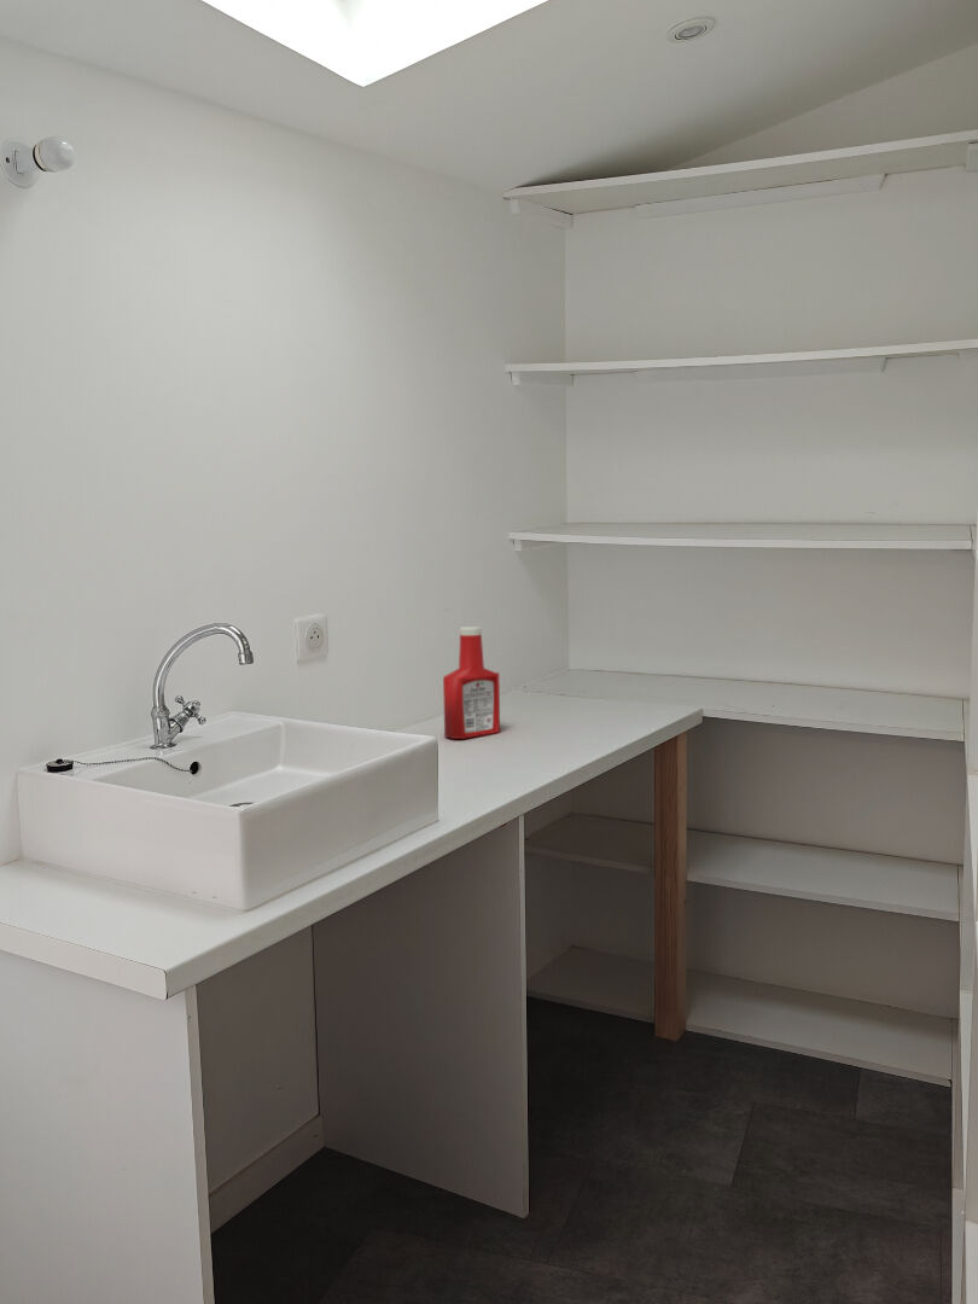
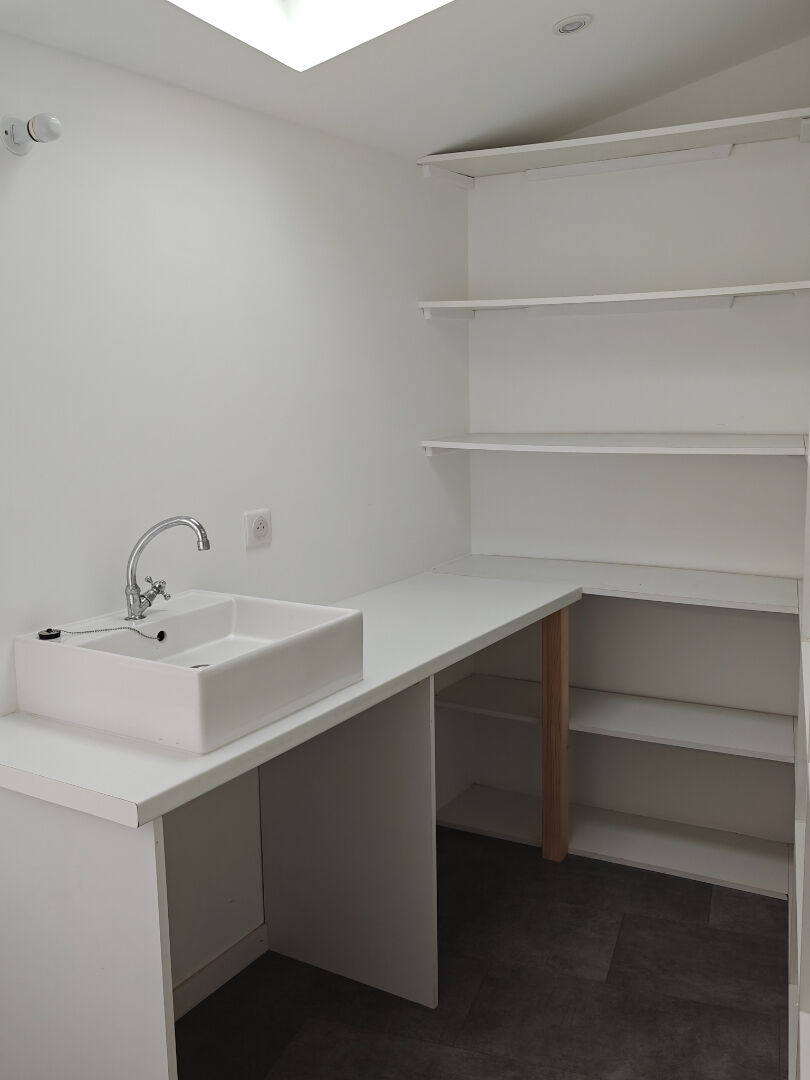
- soap bottle (471, 680)
